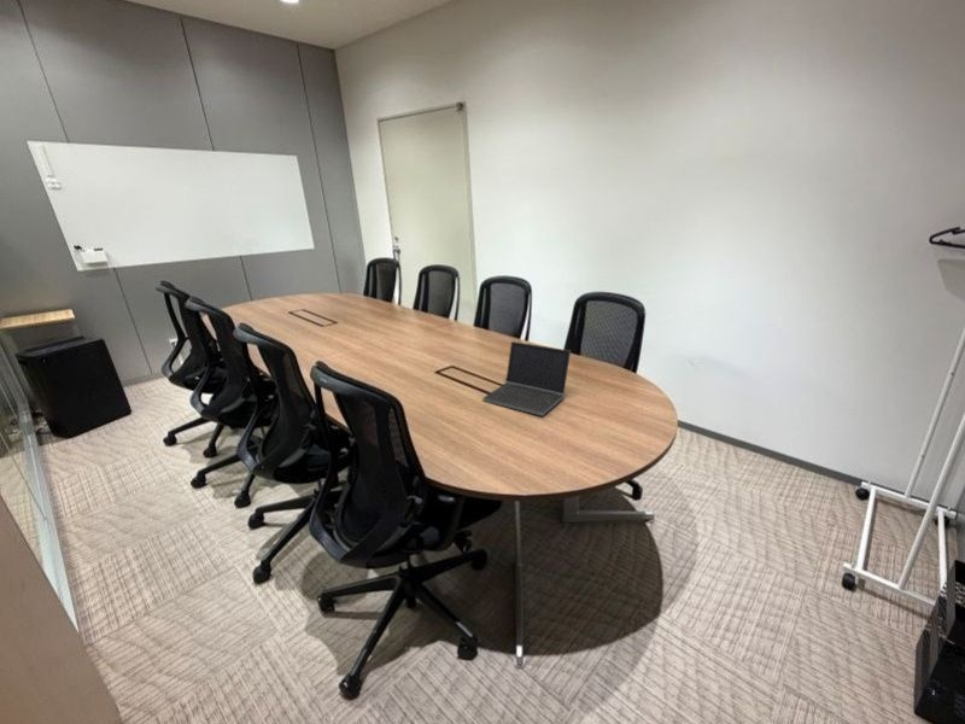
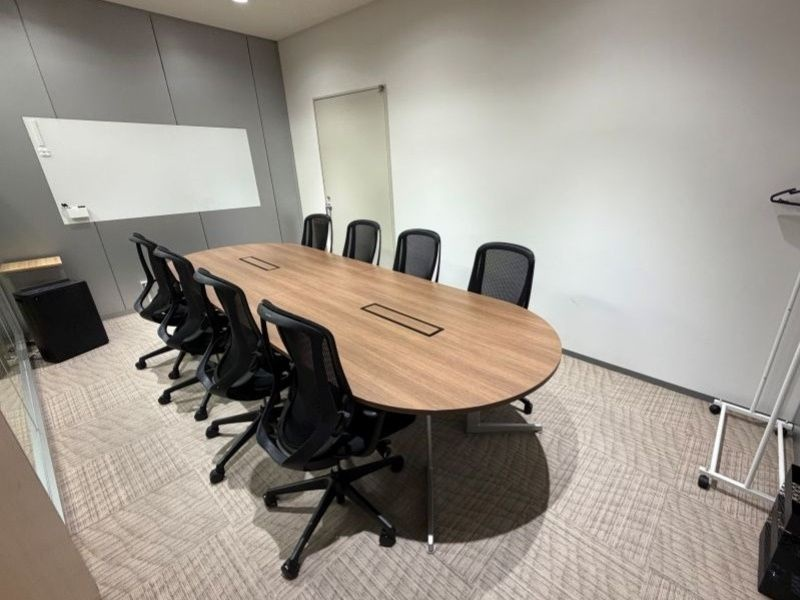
- laptop computer (526, 375)
